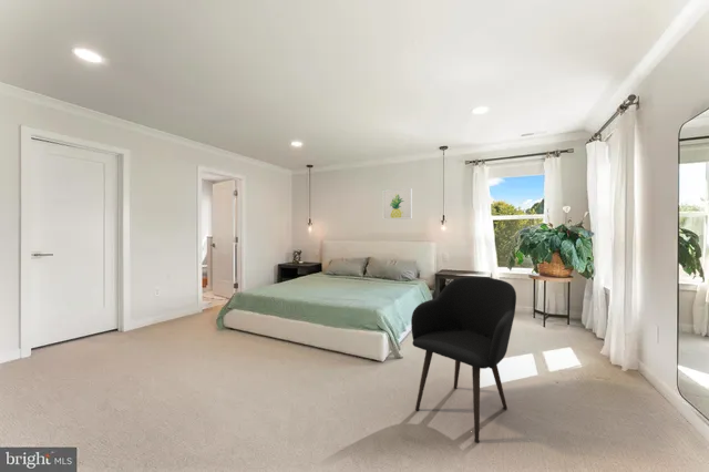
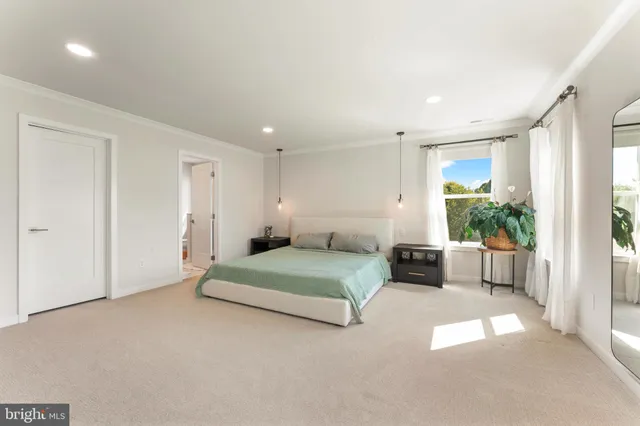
- wall art (397, 204)
- armchair (465, 346)
